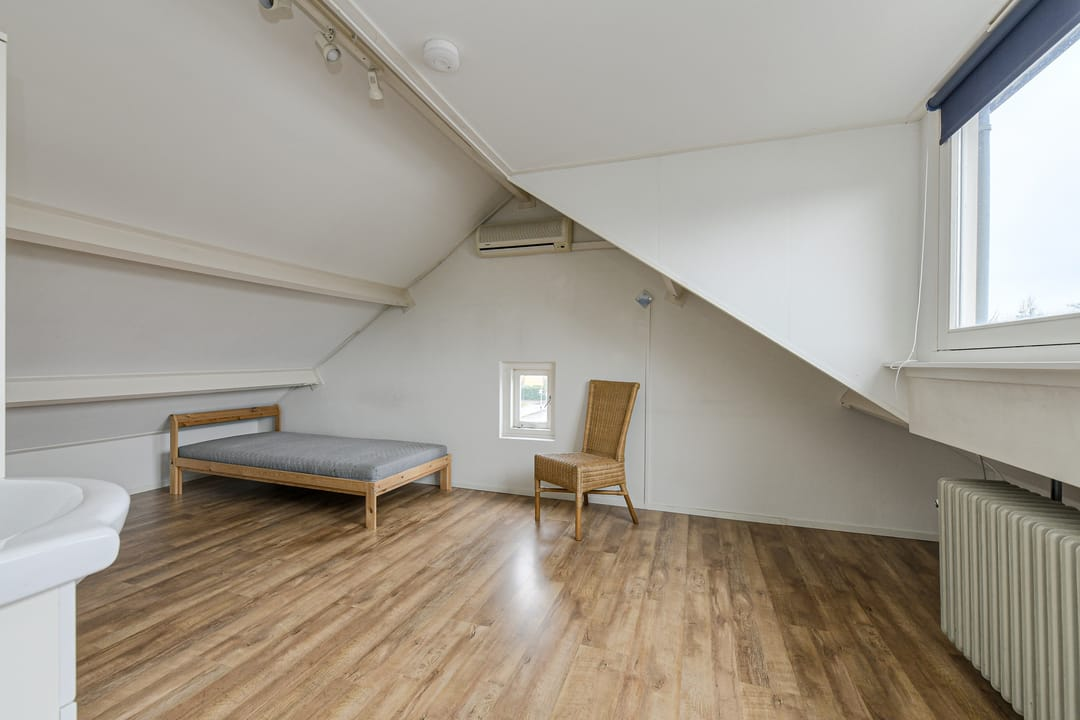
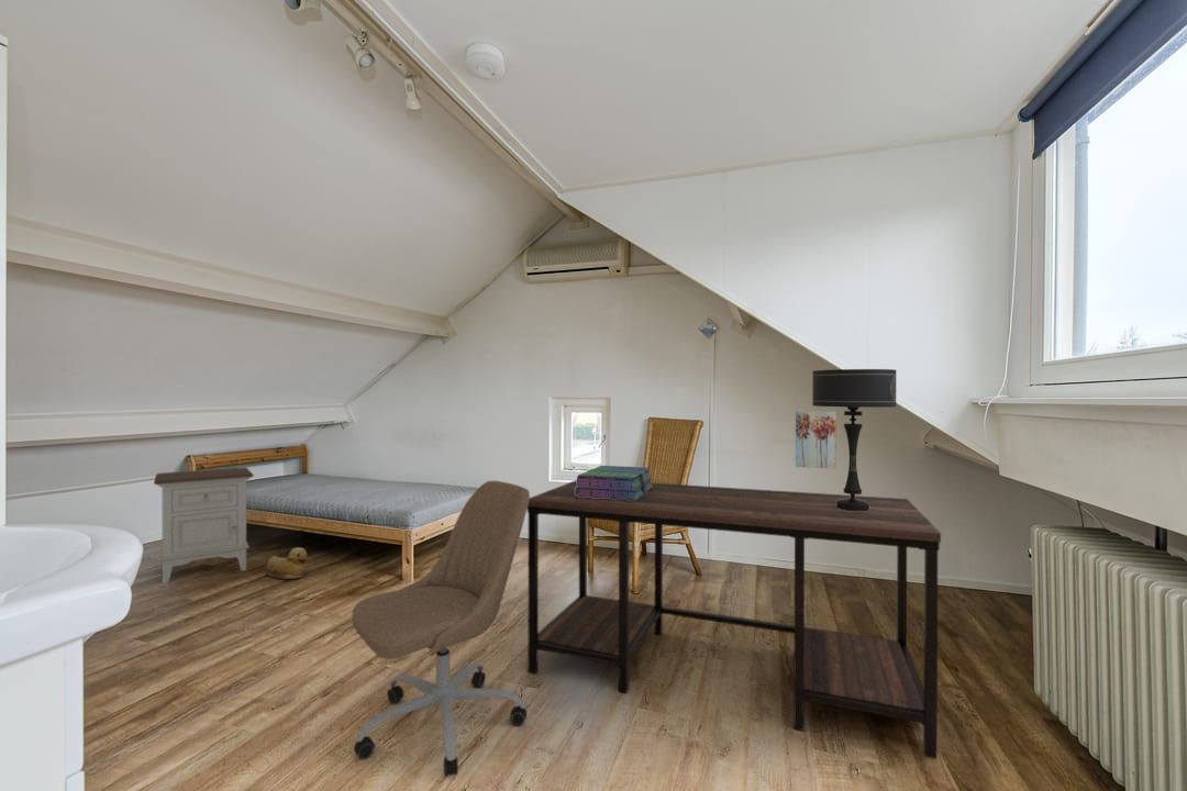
+ office chair (442, 609)
+ rubber duck (285, 560)
+ wall art (814, 439)
+ stack of books (615, 480)
+ table lamp (853, 438)
+ nightstand (204, 522)
+ desk (711, 613)
